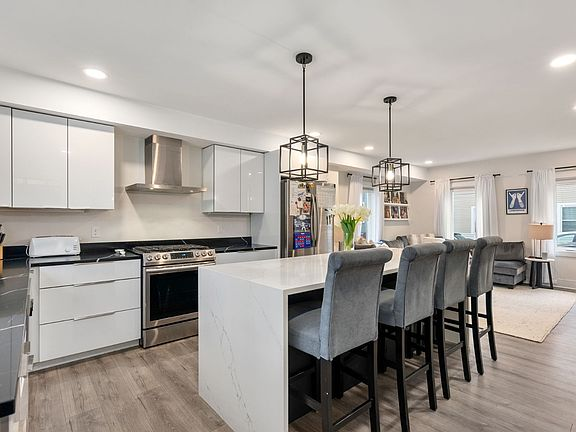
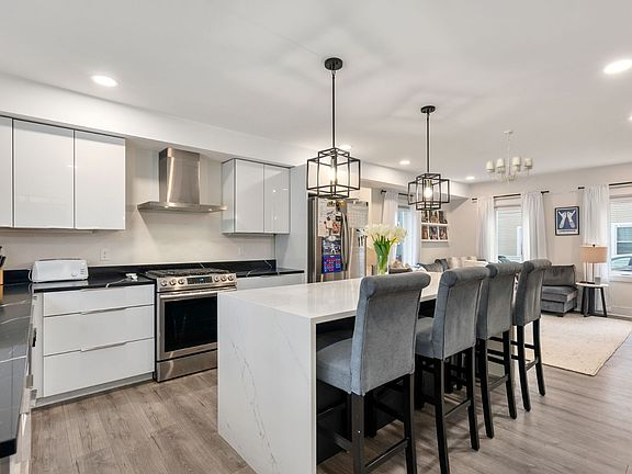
+ chandelier (508, 158)
